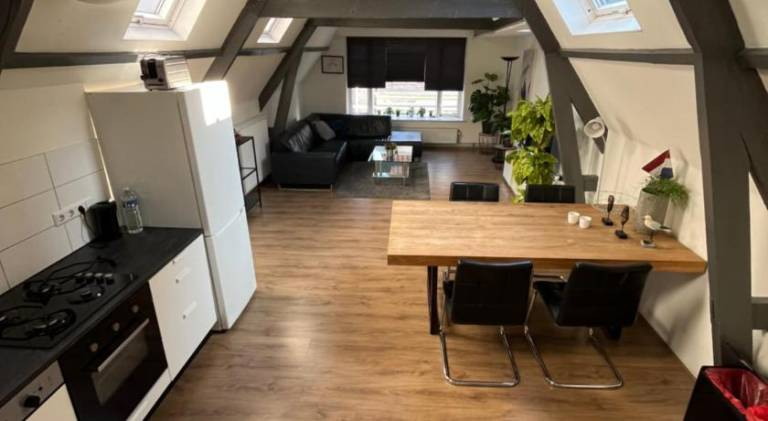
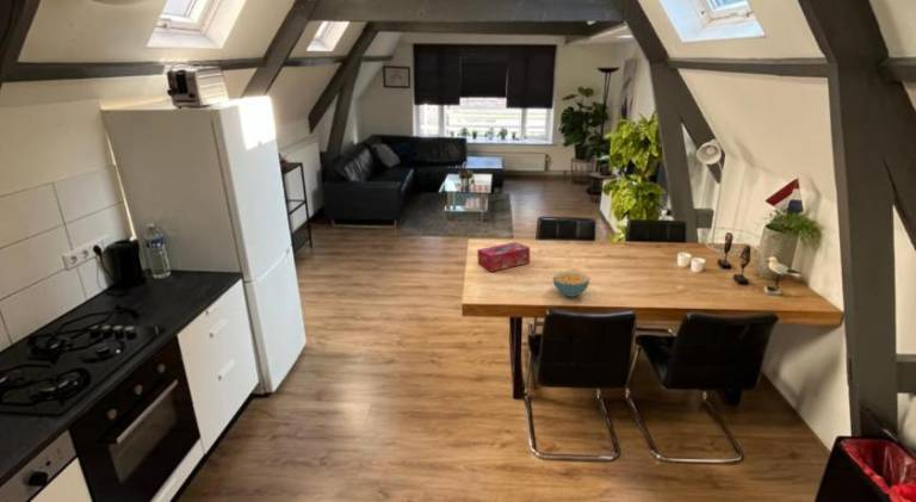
+ cereal bowl (570, 286)
+ tissue box (503, 255)
